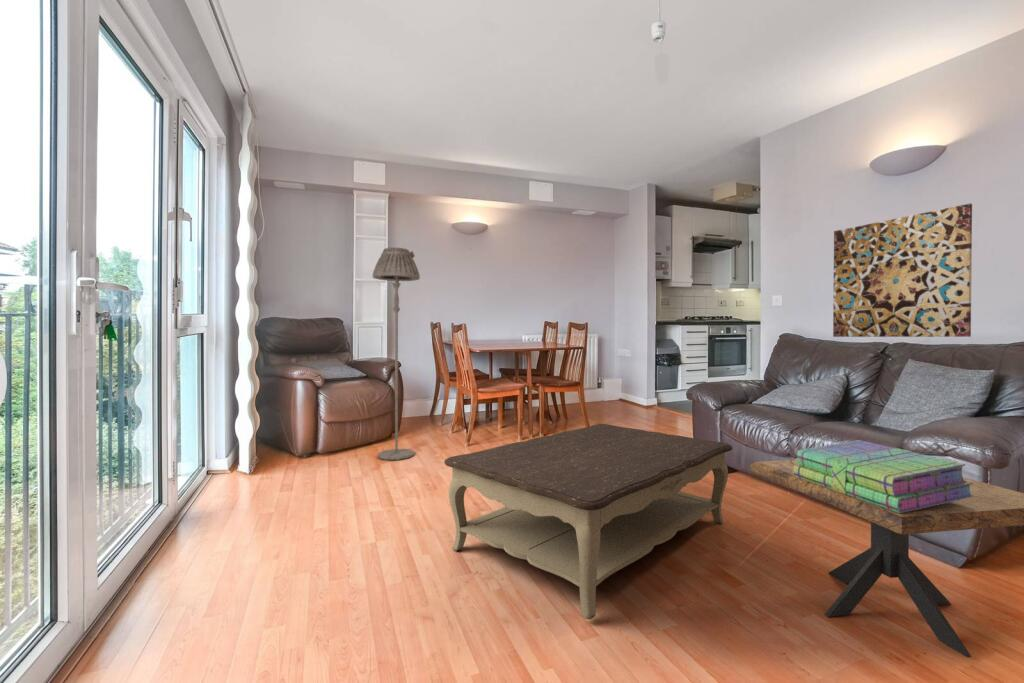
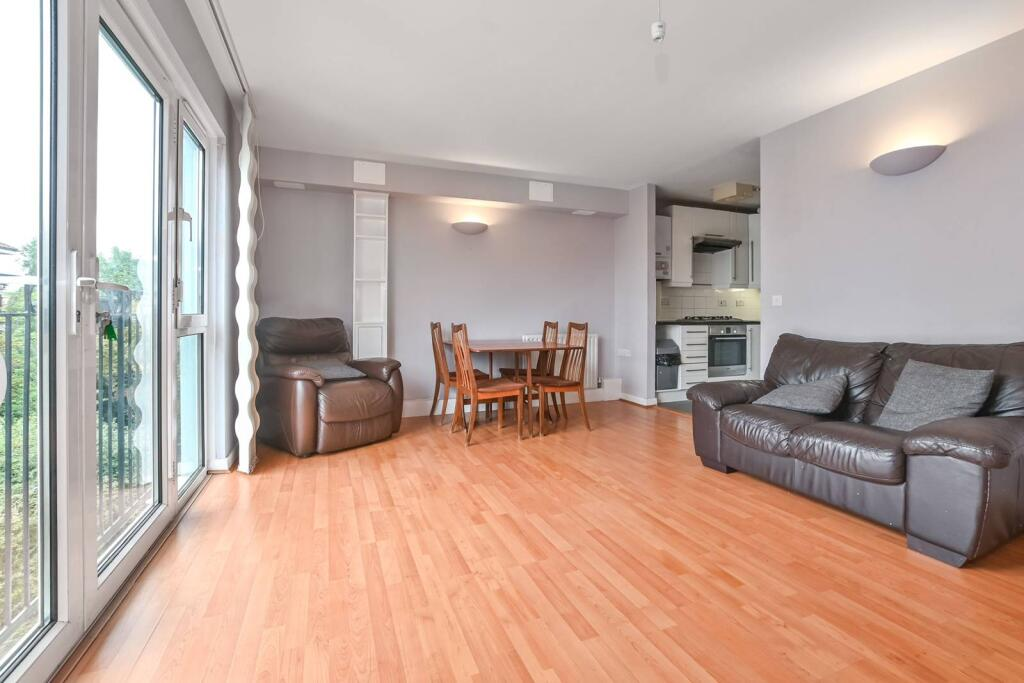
- coffee table (597, 492)
- wall art (894, 278)
- stack of books (875, 474)
- floor lamp (396, 352)
- side table (889, 544)
